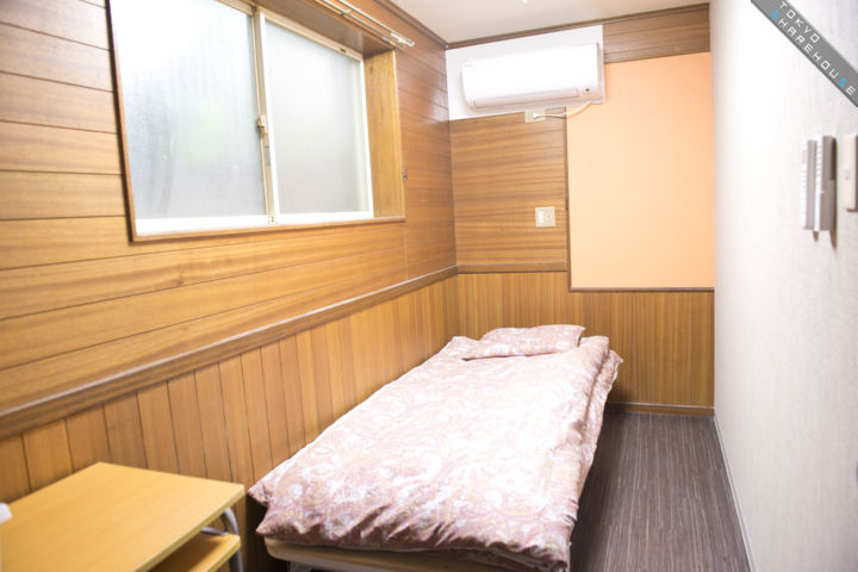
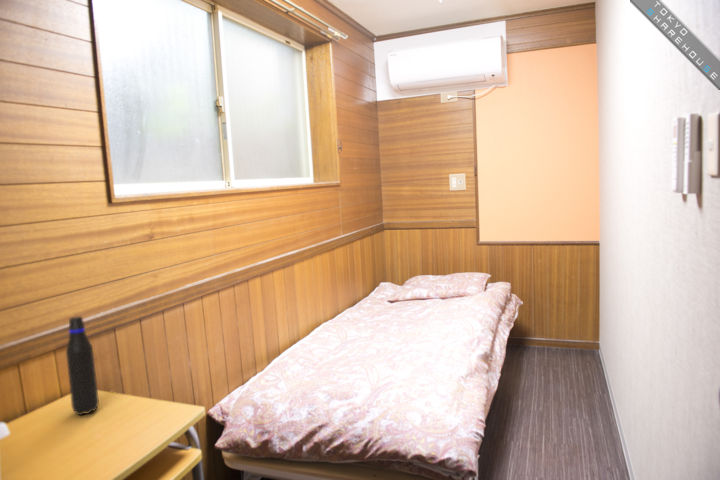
+ water bottle (81, 365)
